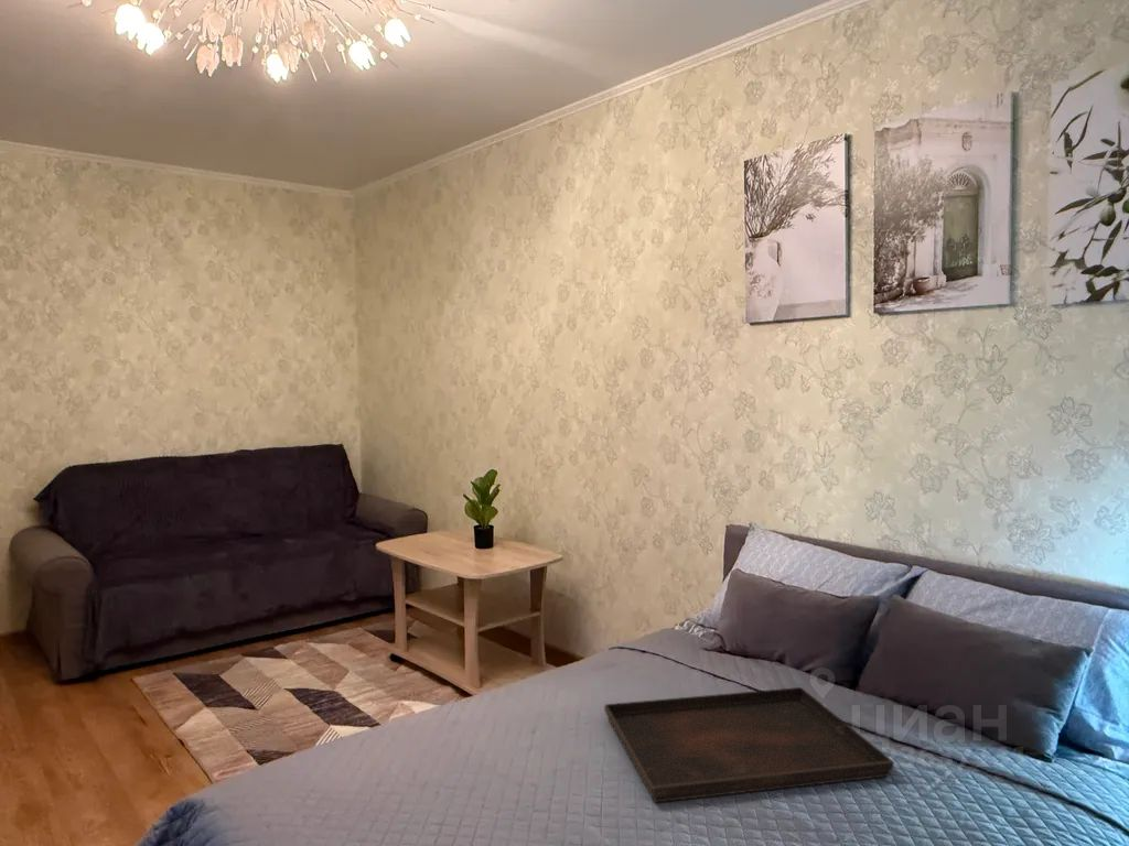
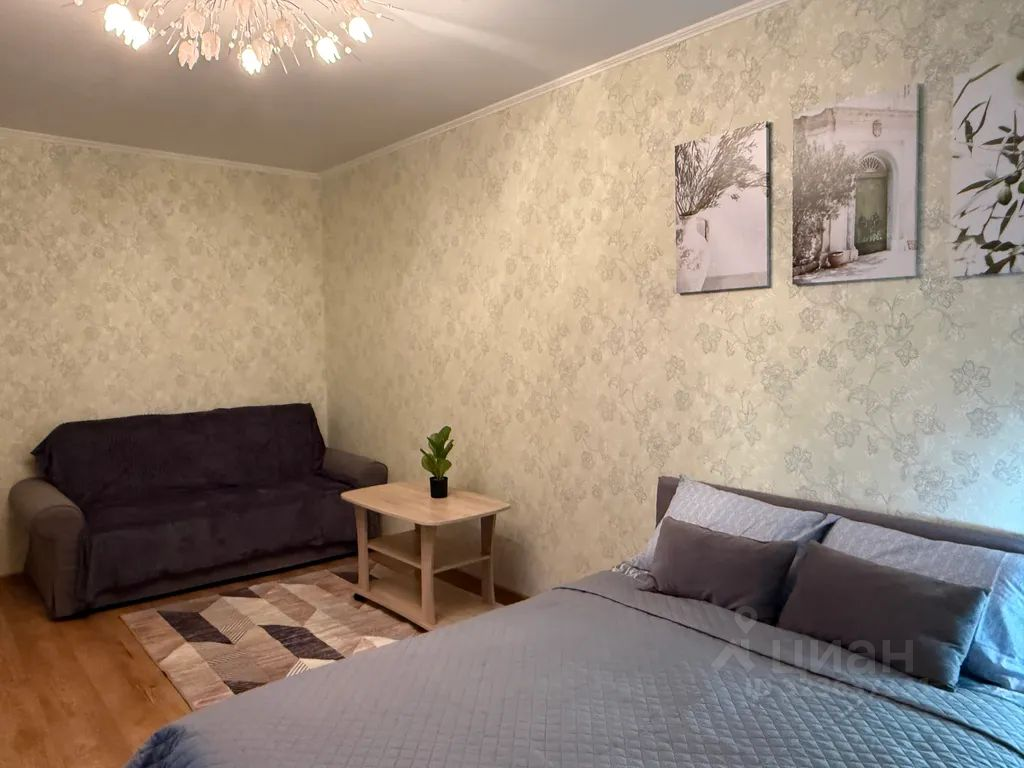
- serving tray (736, 737)
